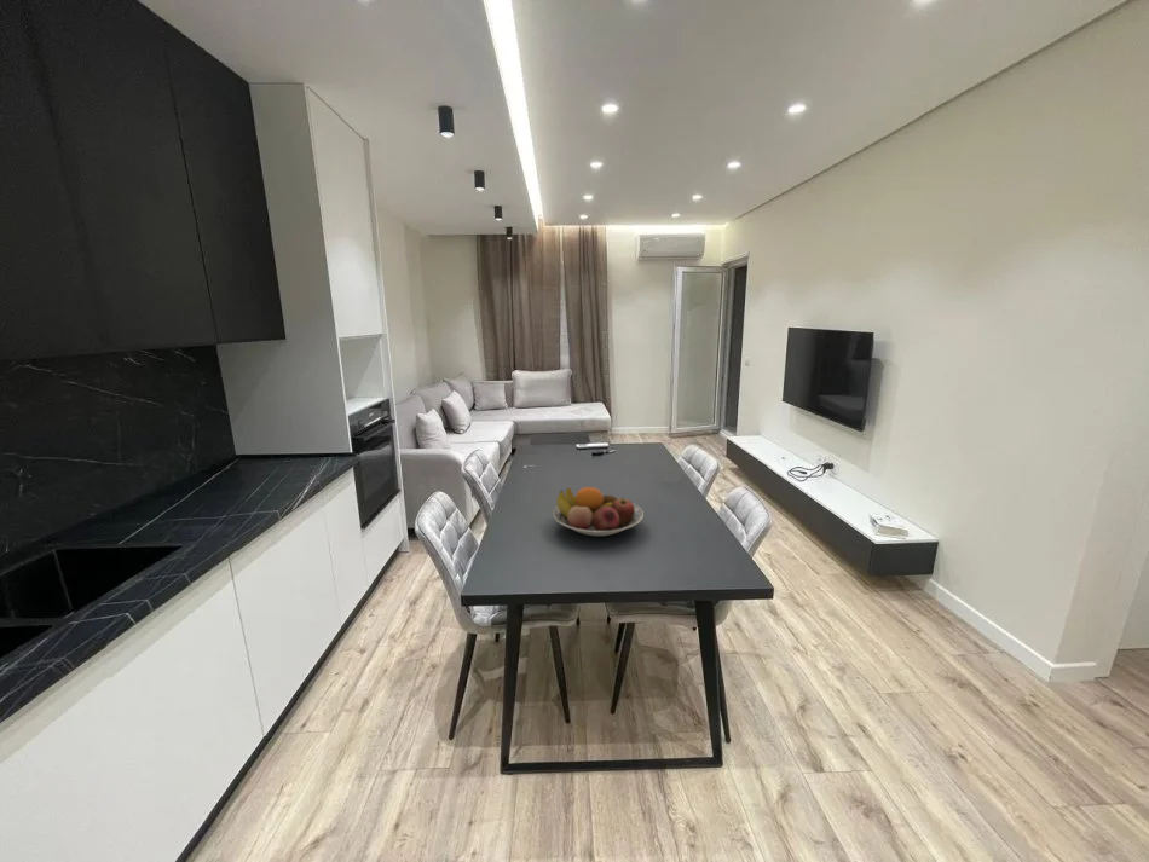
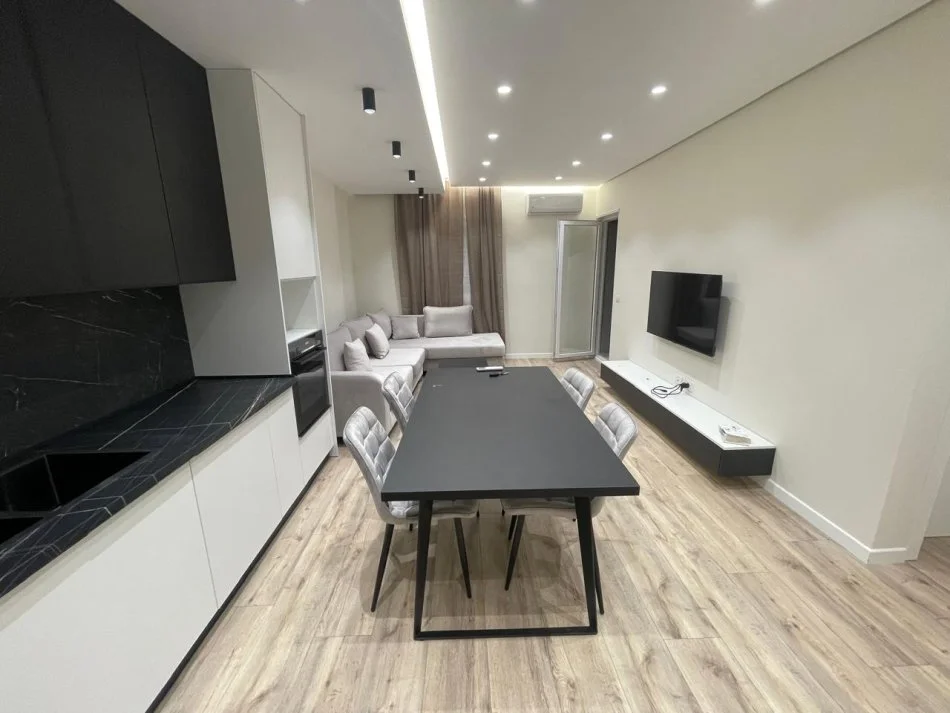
- fruit bowl (597, 509)
